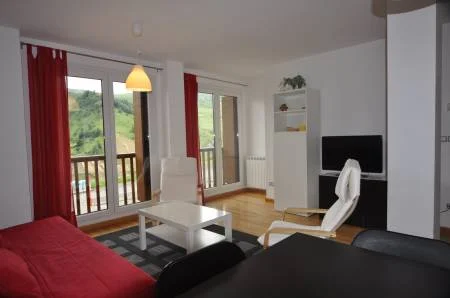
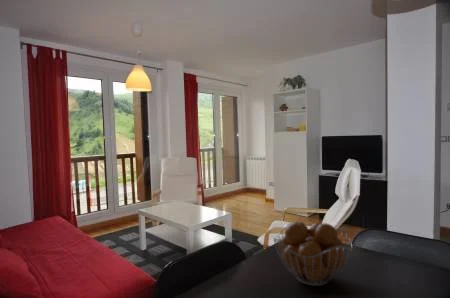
+ fruit basket (312, 250)
